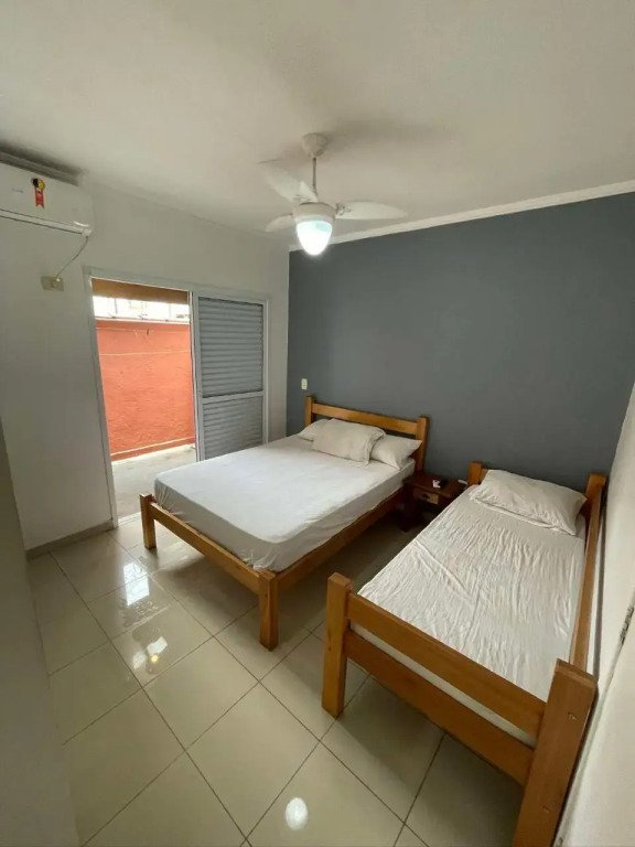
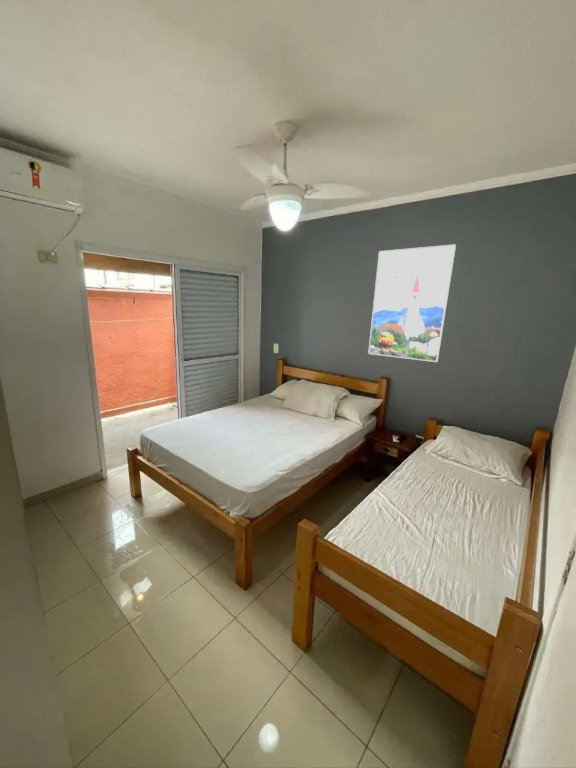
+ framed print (407, 305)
